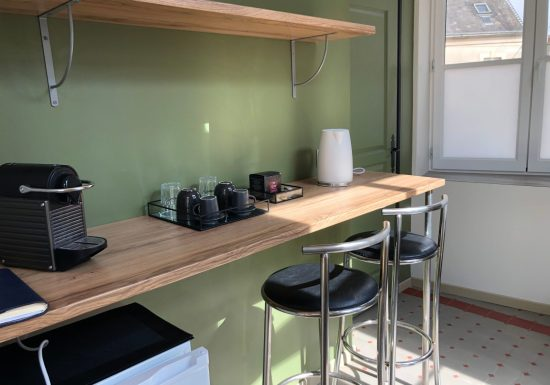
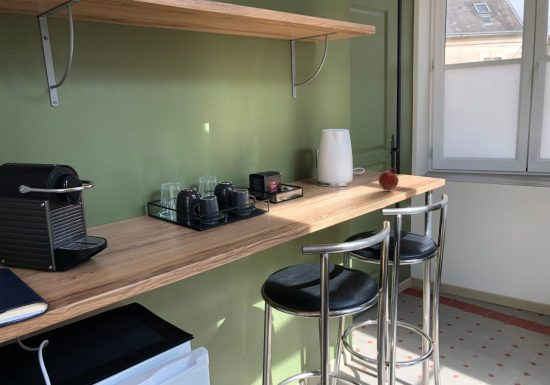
+ fruit (388, 178)
